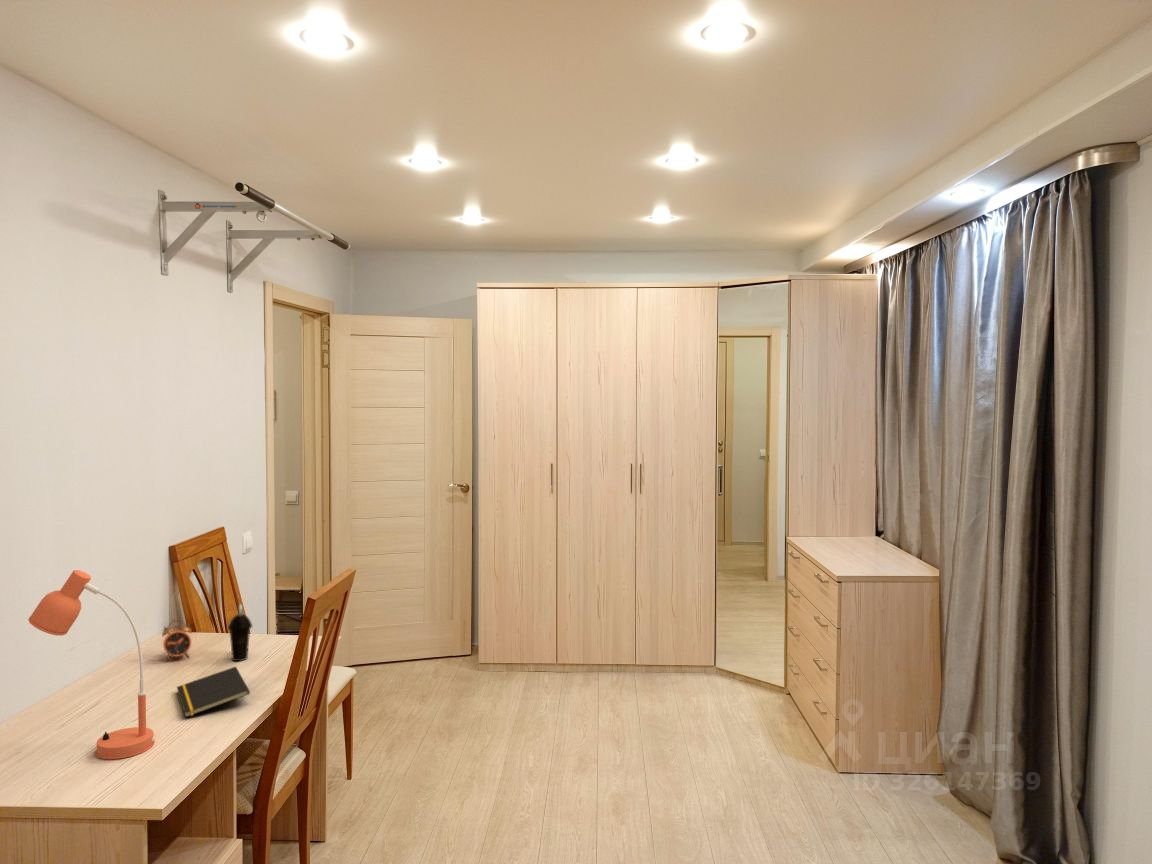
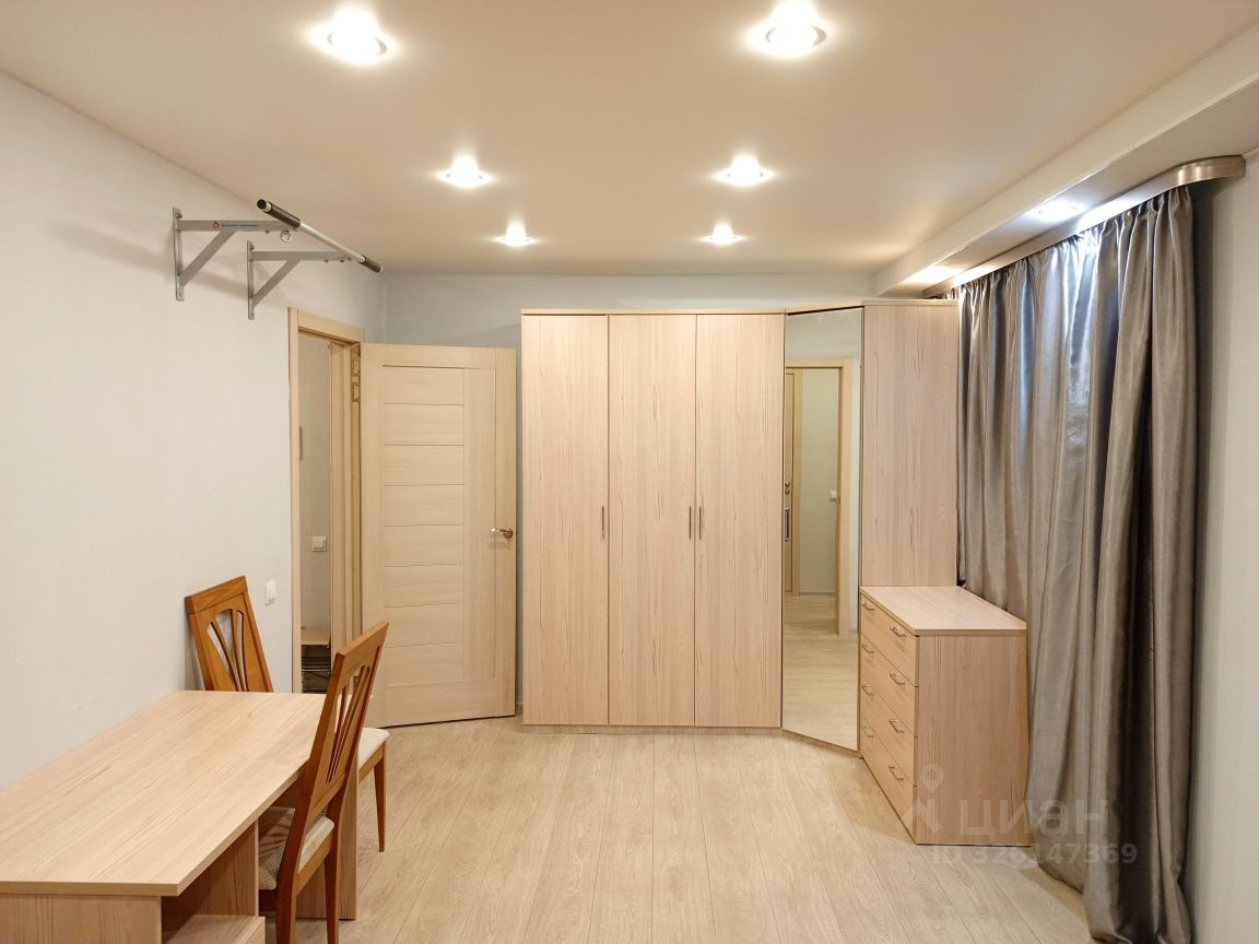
- alarm clock (177, 639)
- notepad (212, 690)
- desk lamp (66, 633)
- cup (240, 632)
